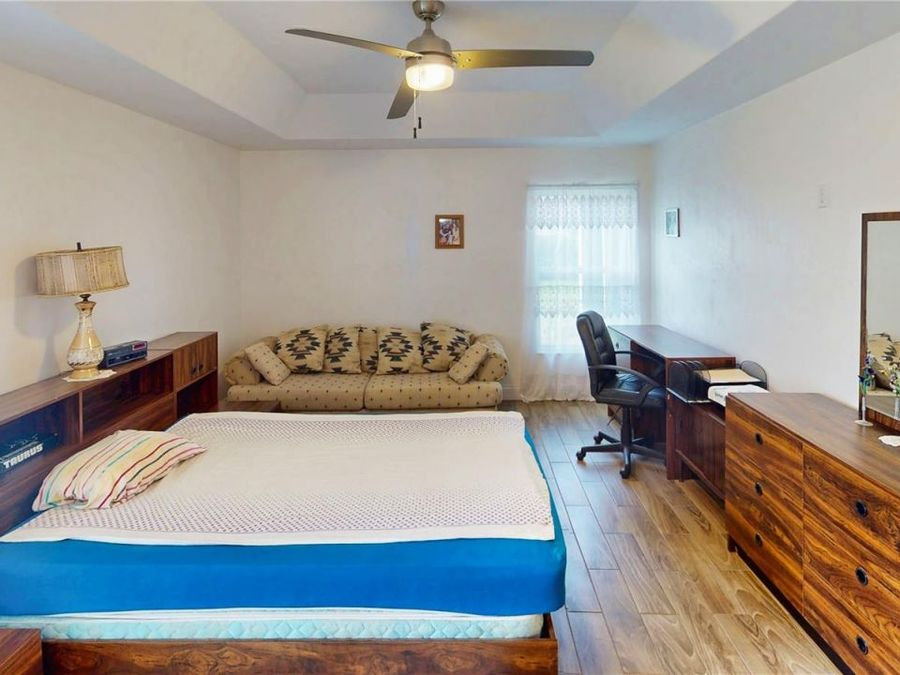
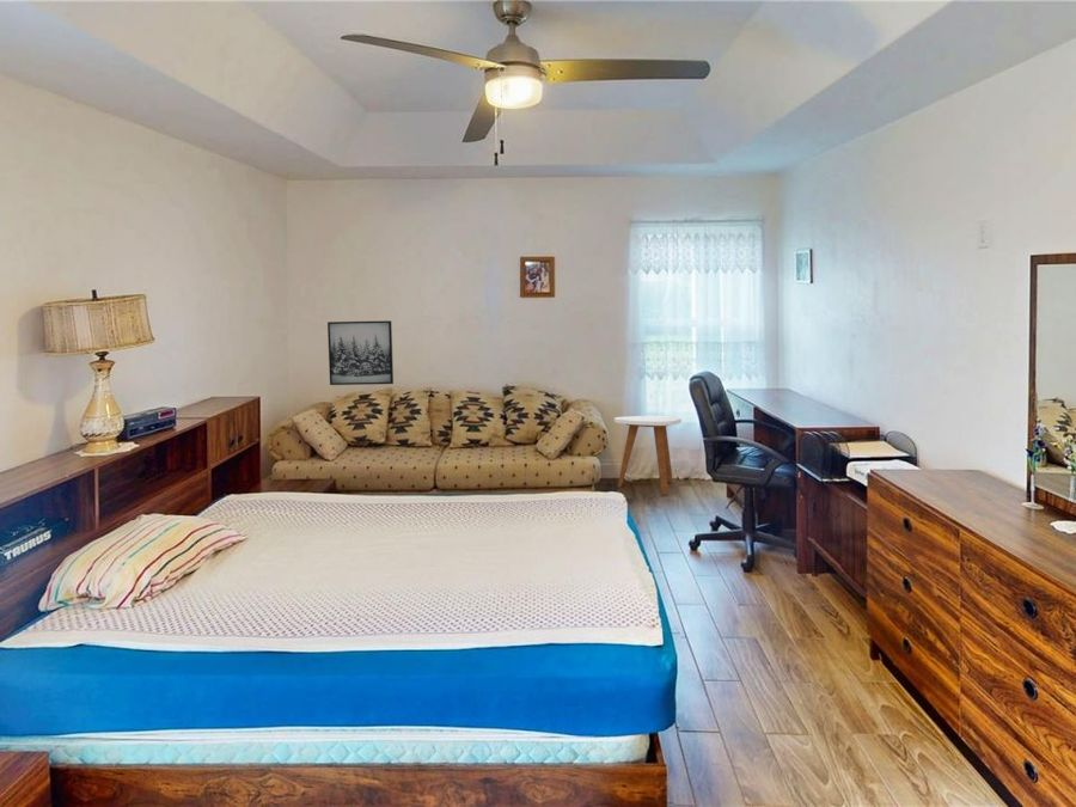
+ side table (656, 453)
+ wall art (360, 353)
